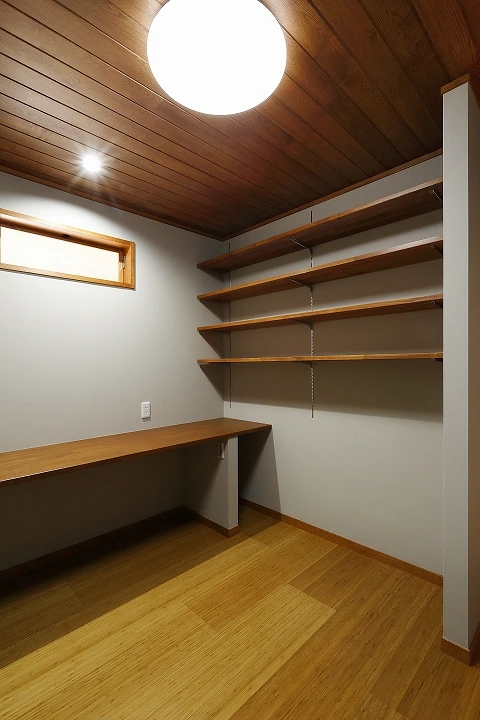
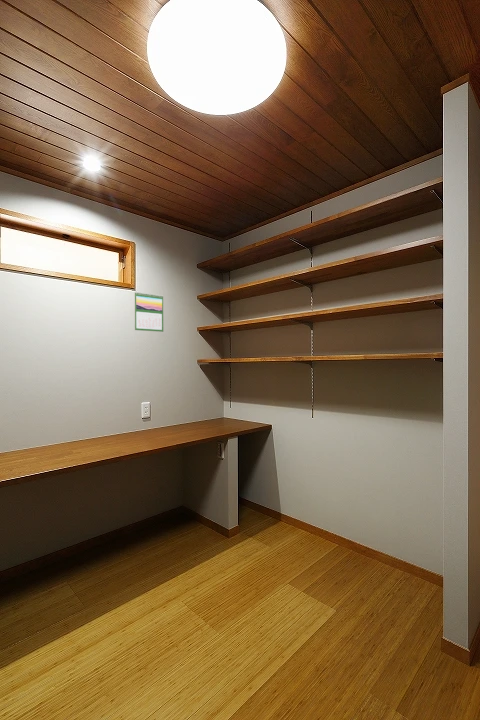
+ calendar (149, 311)
